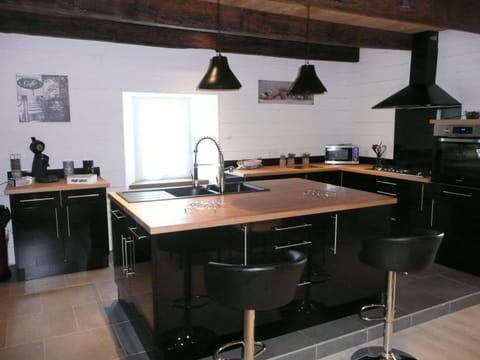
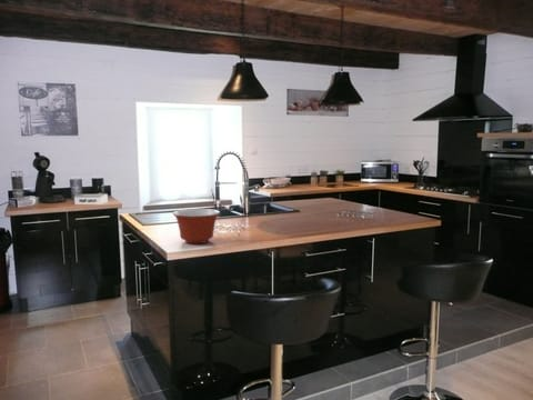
+ mixing bowl (197, 227)
